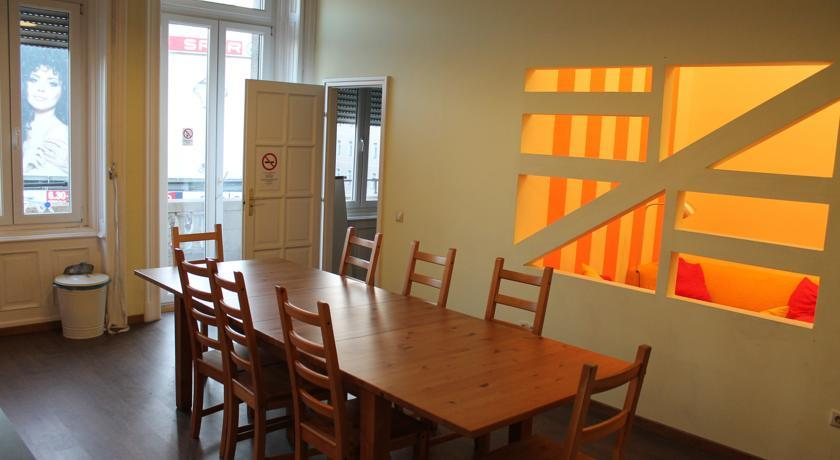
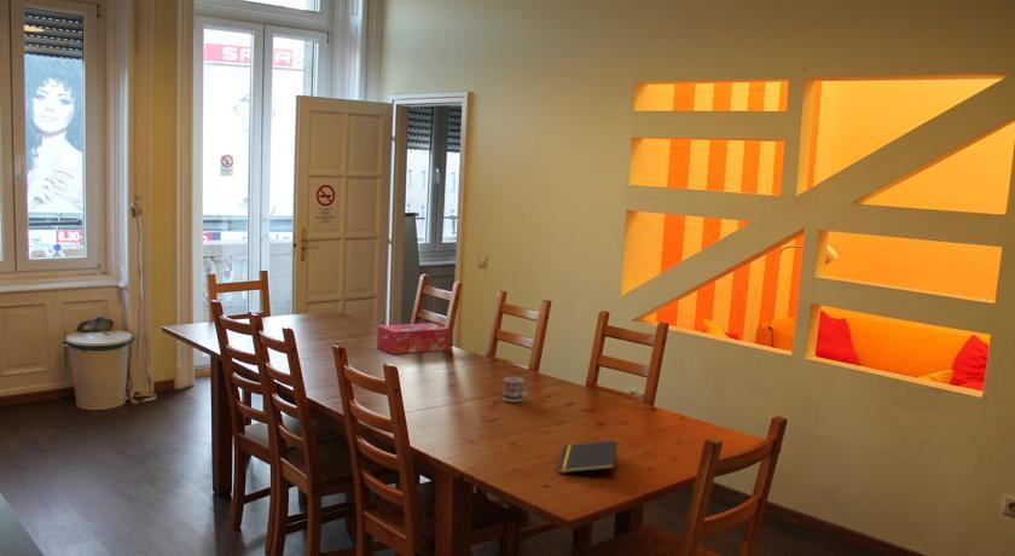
+ cup (516, 388)
+ tissue box (412, 337)
+ notepad (588, 456)
